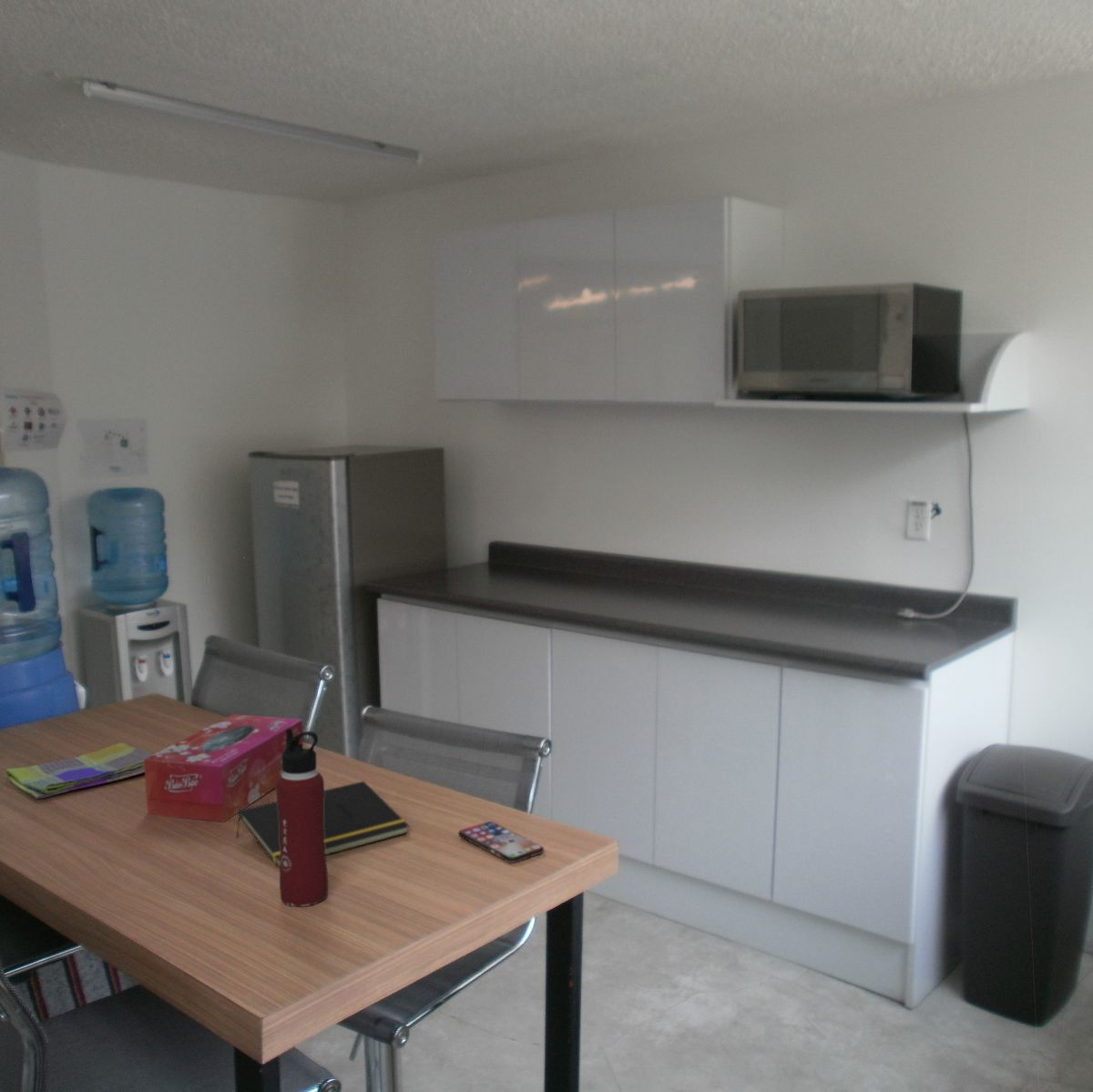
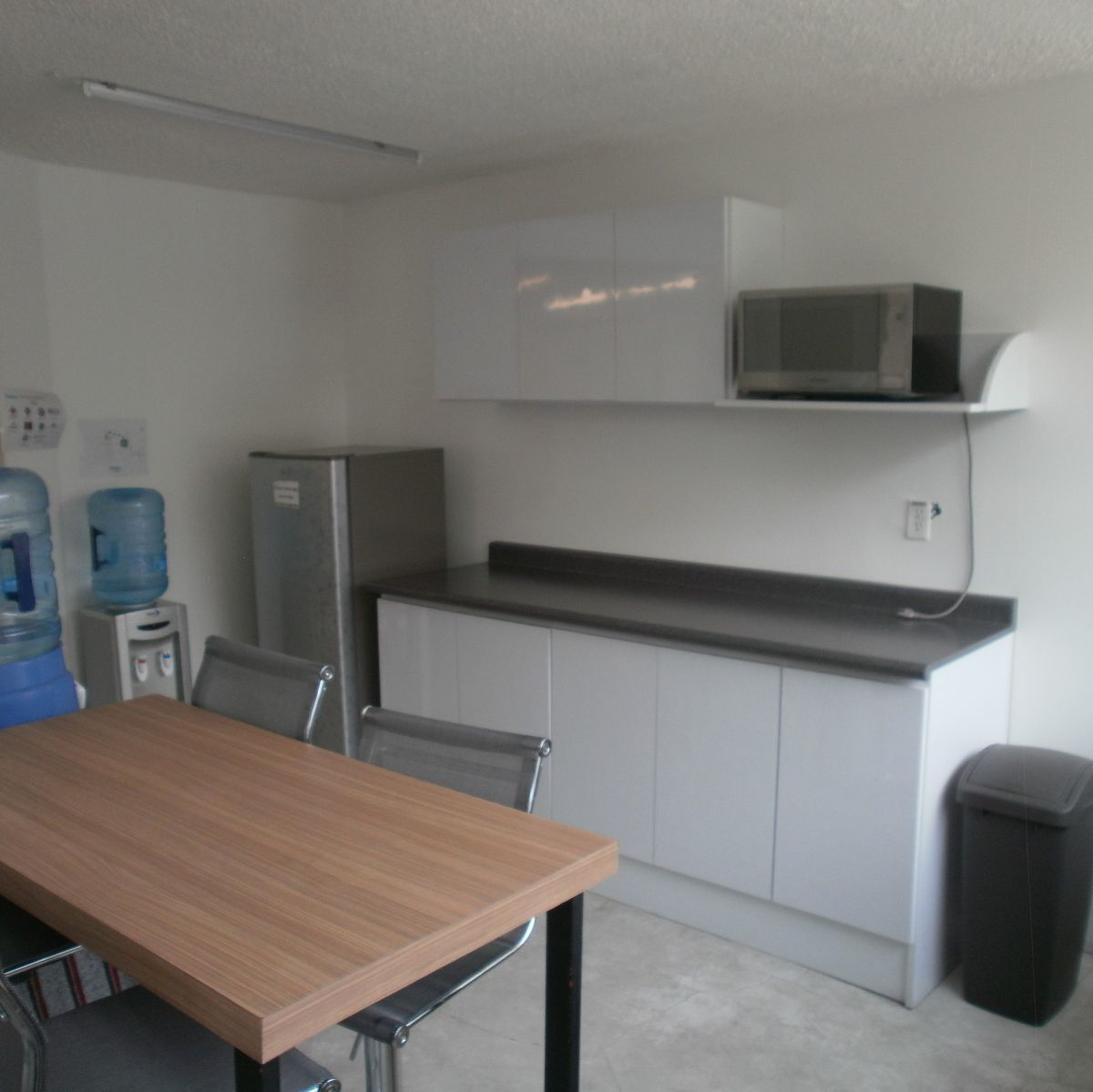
- water bottle (301, 813)
- notepad (323, 821)
- dish towel (84, 768)
- smartphone (500, 841)
- tissue box (229, 764)
